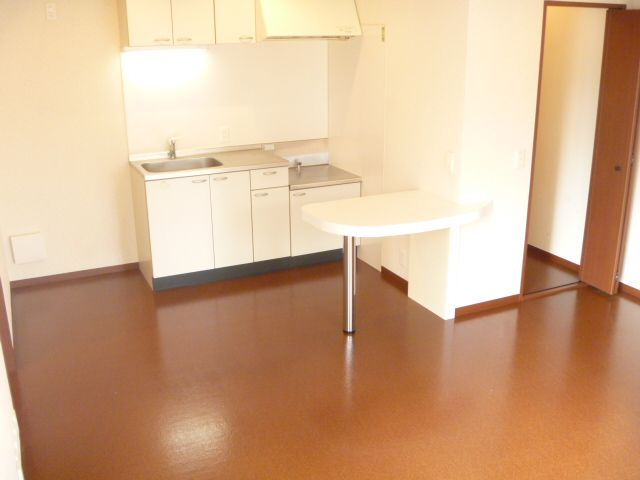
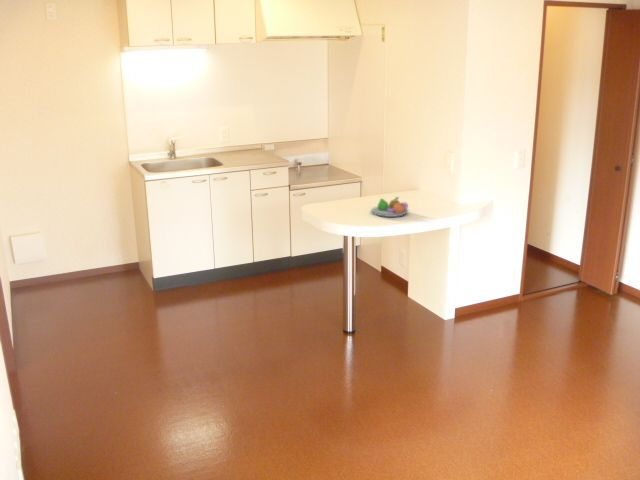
+ fruit bowl (389, 205)
